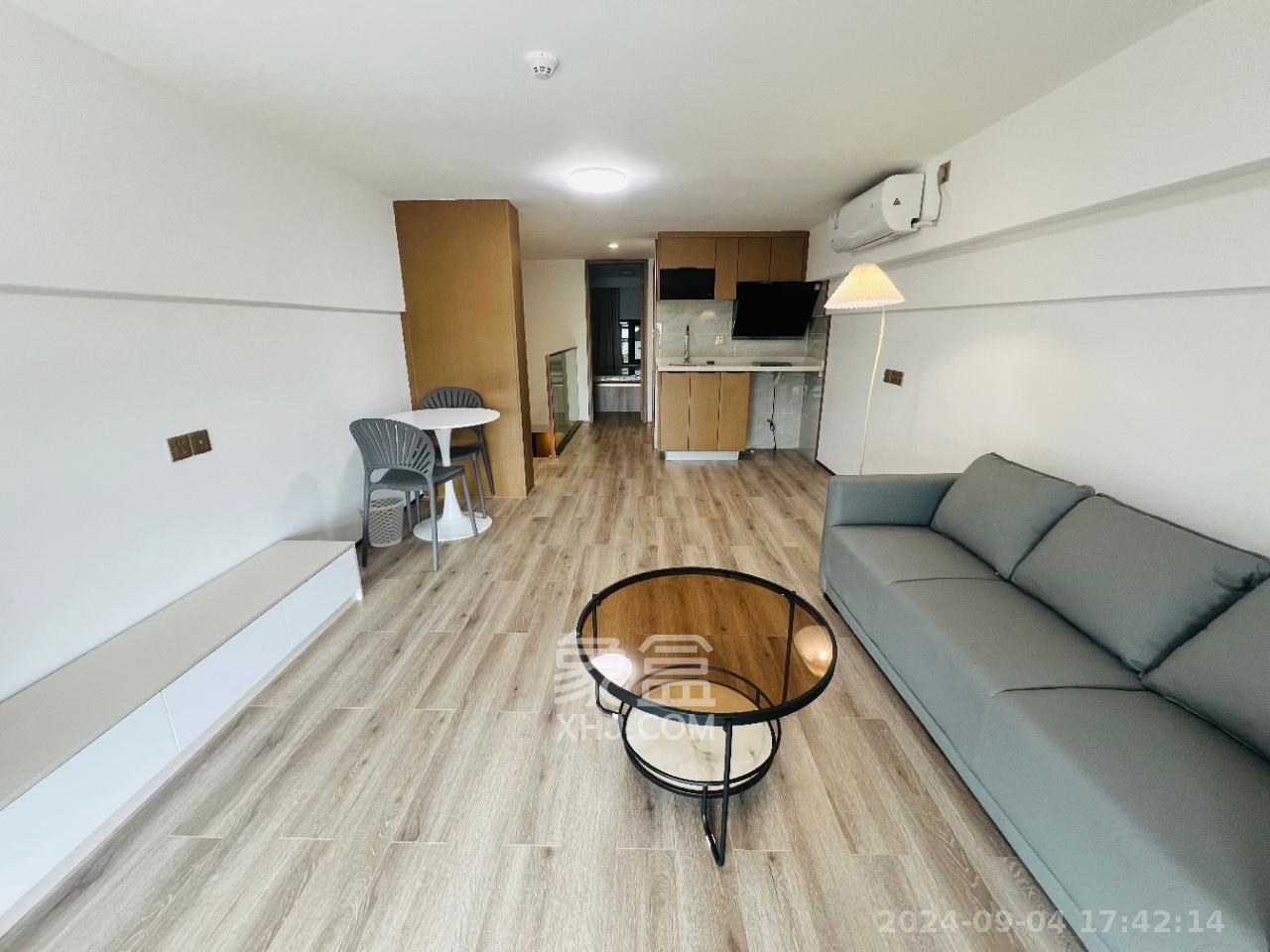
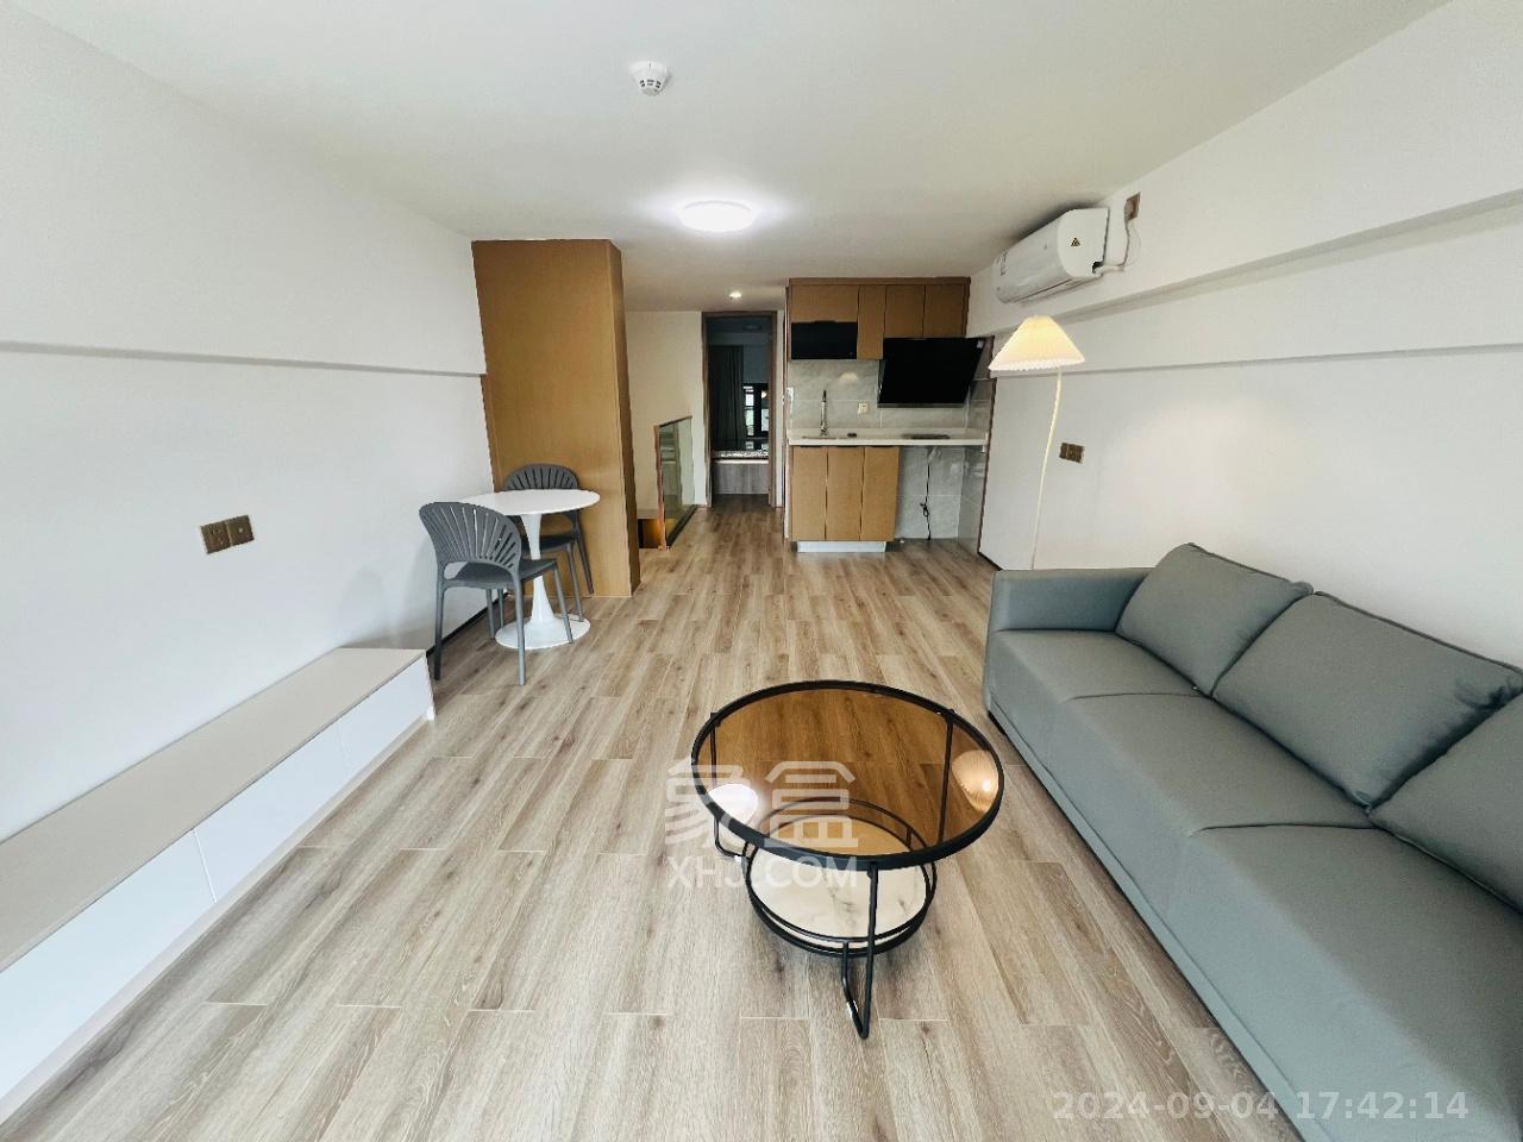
- wastebasket (383, 522)
